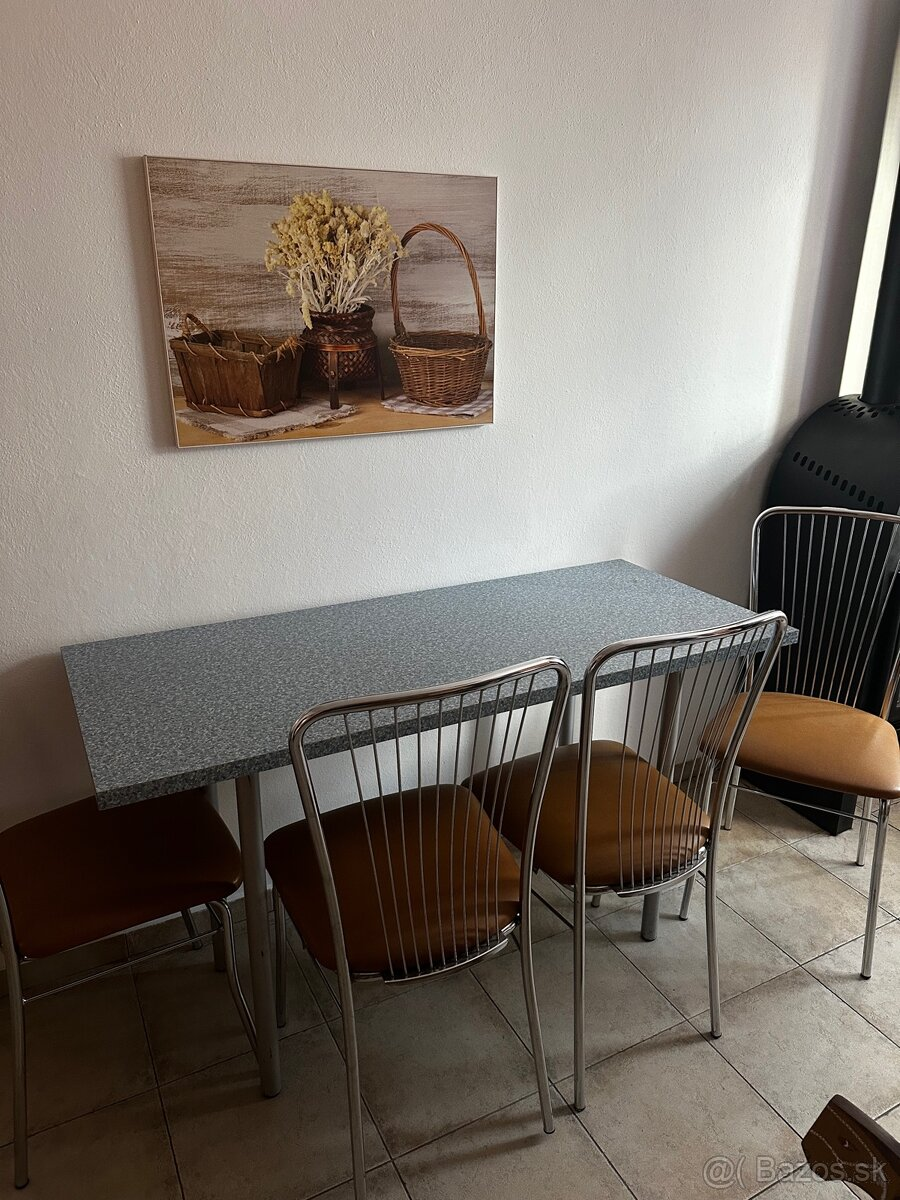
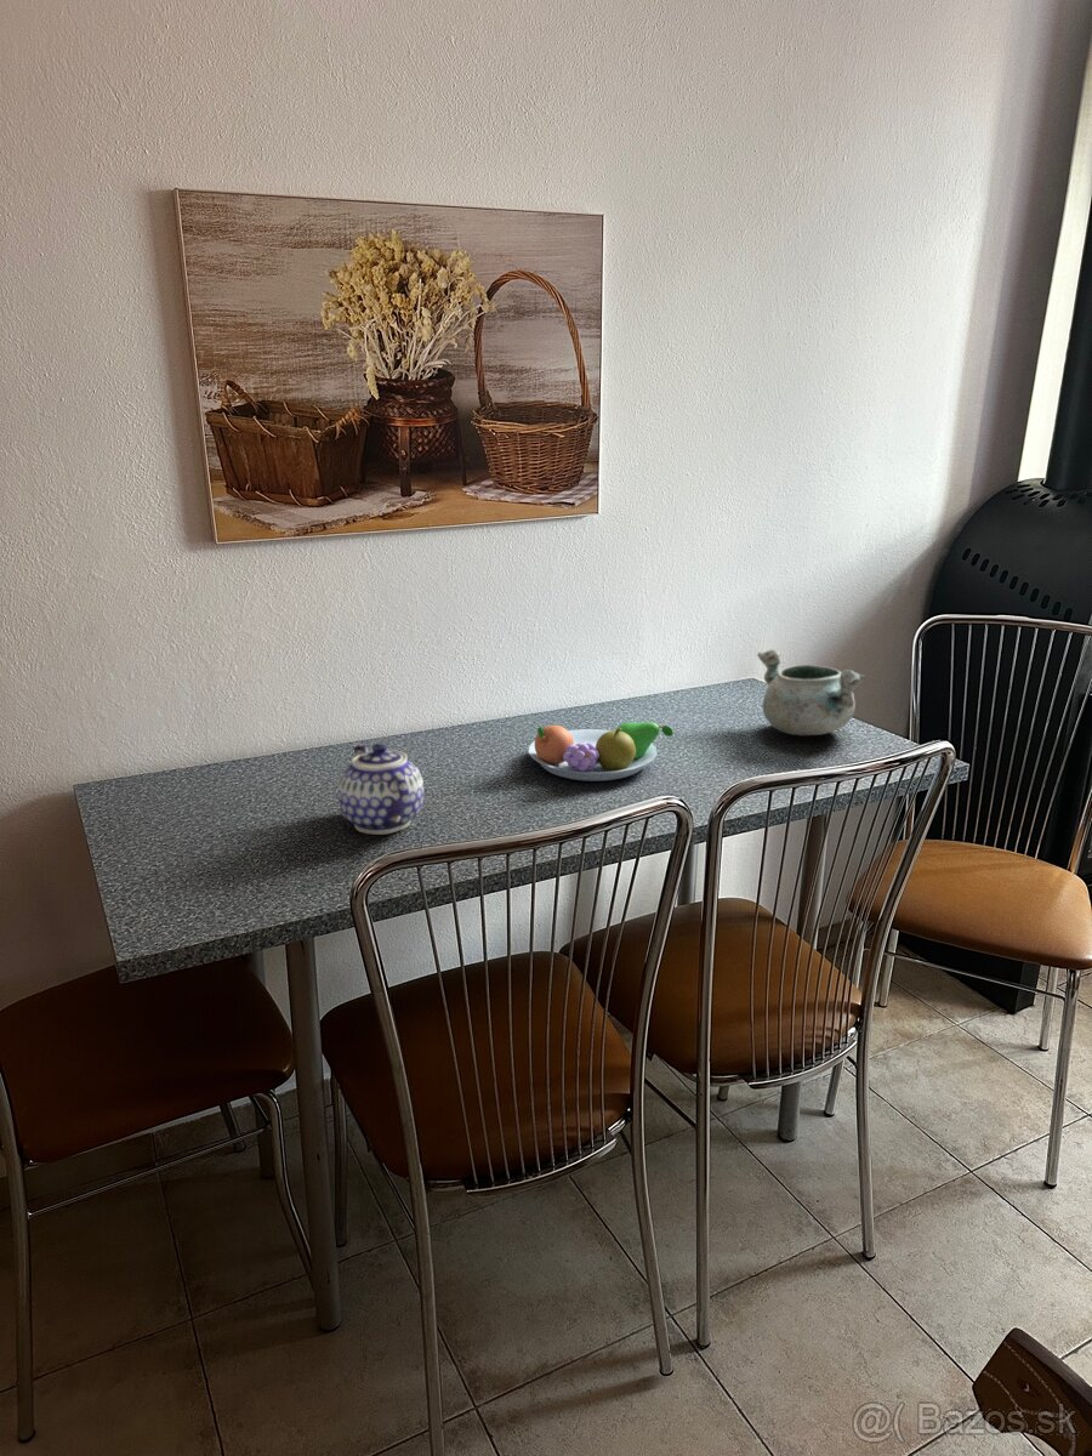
+ fruit bowl (597, 738)
+ teapot (380, 784)
+ decorative bowl (809, 695)
